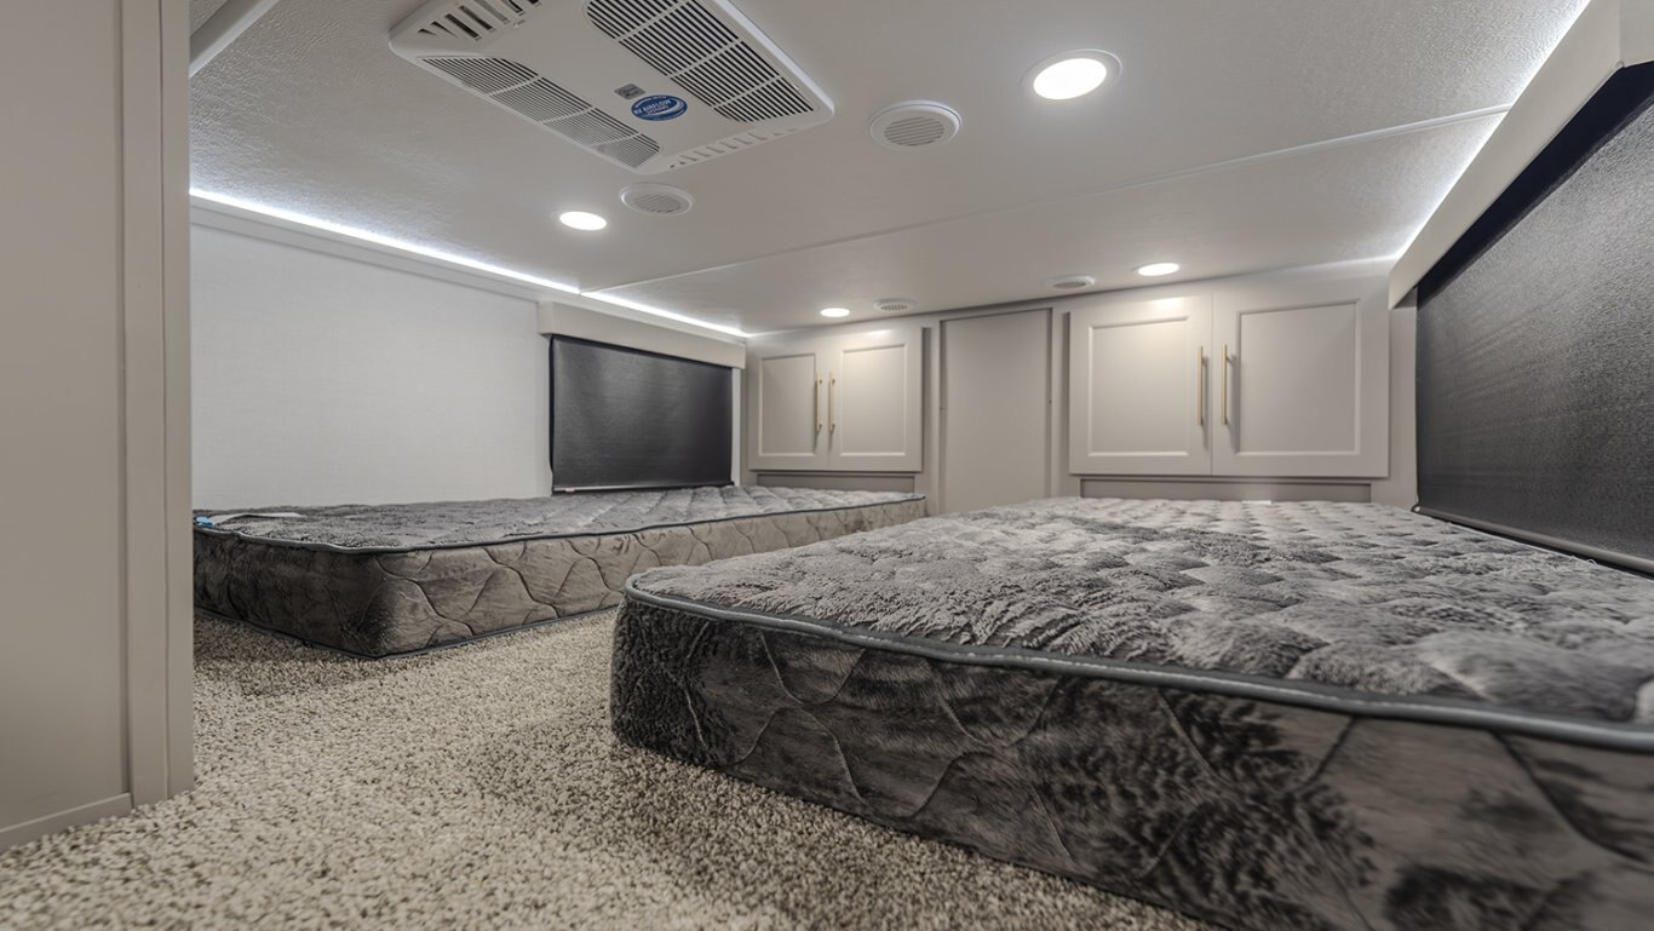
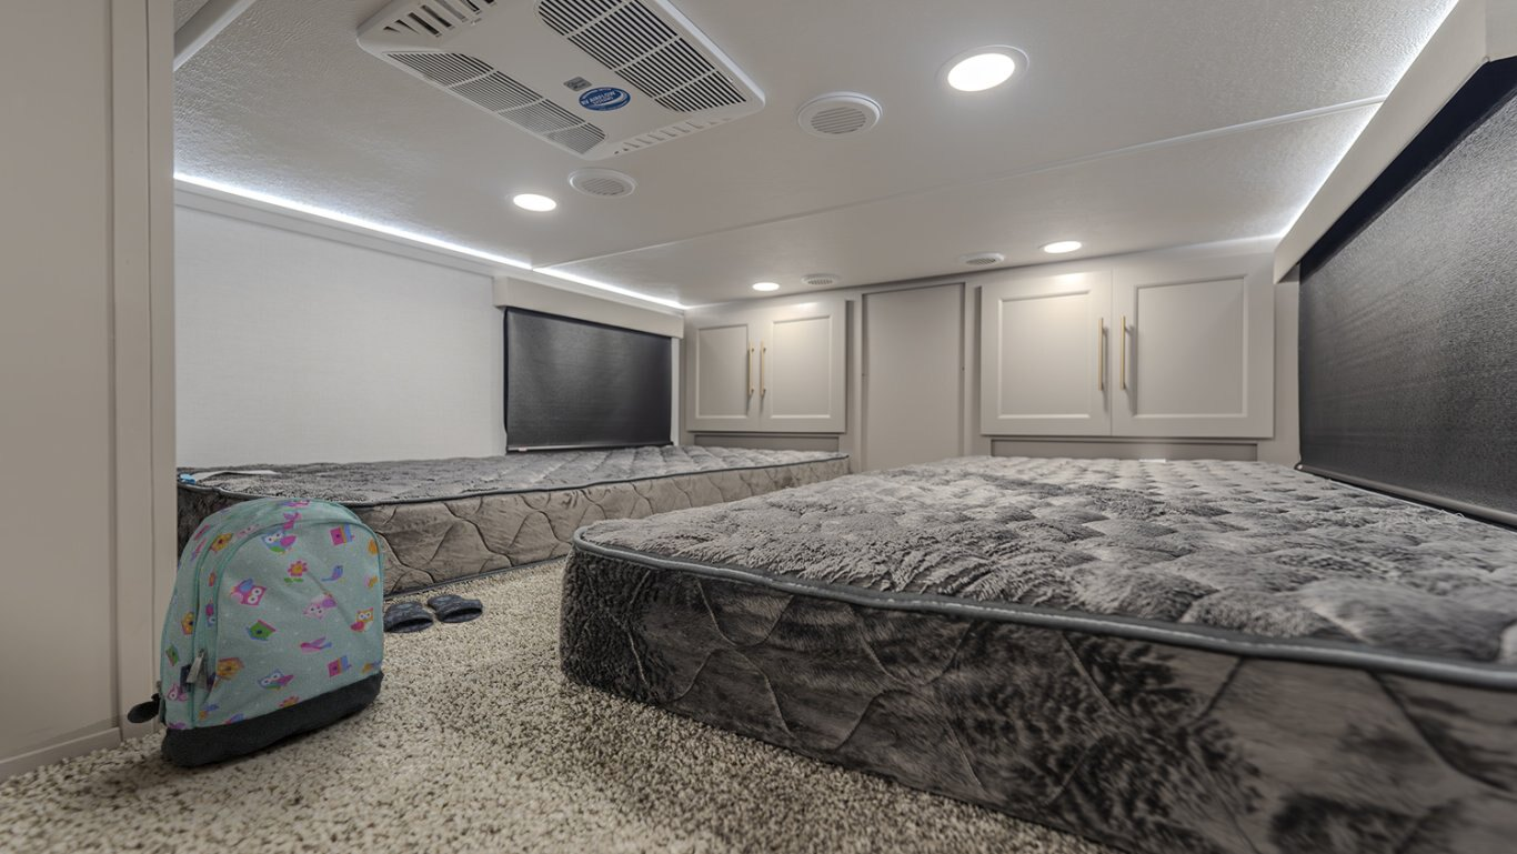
+ backpack (289, 610)
+ slippers (432, 606)
